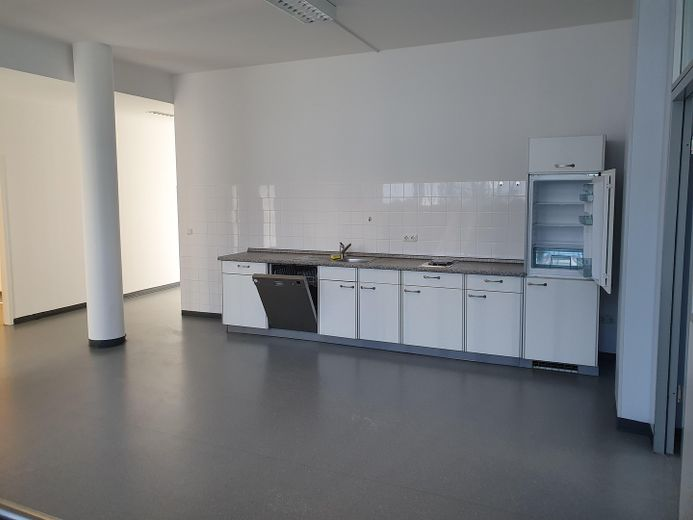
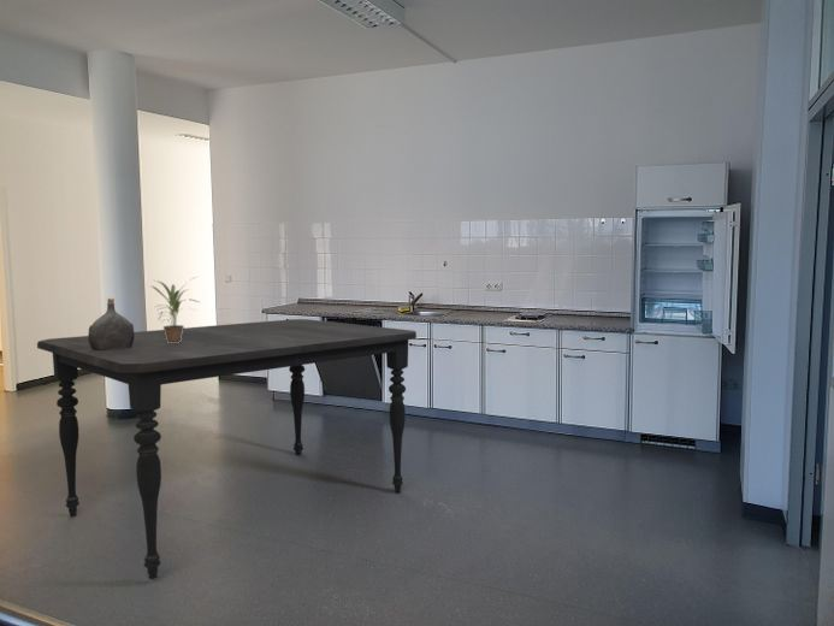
+ water jug (111, 323)
+ dining table (237, 373)
+ potted plant (171, 309)
